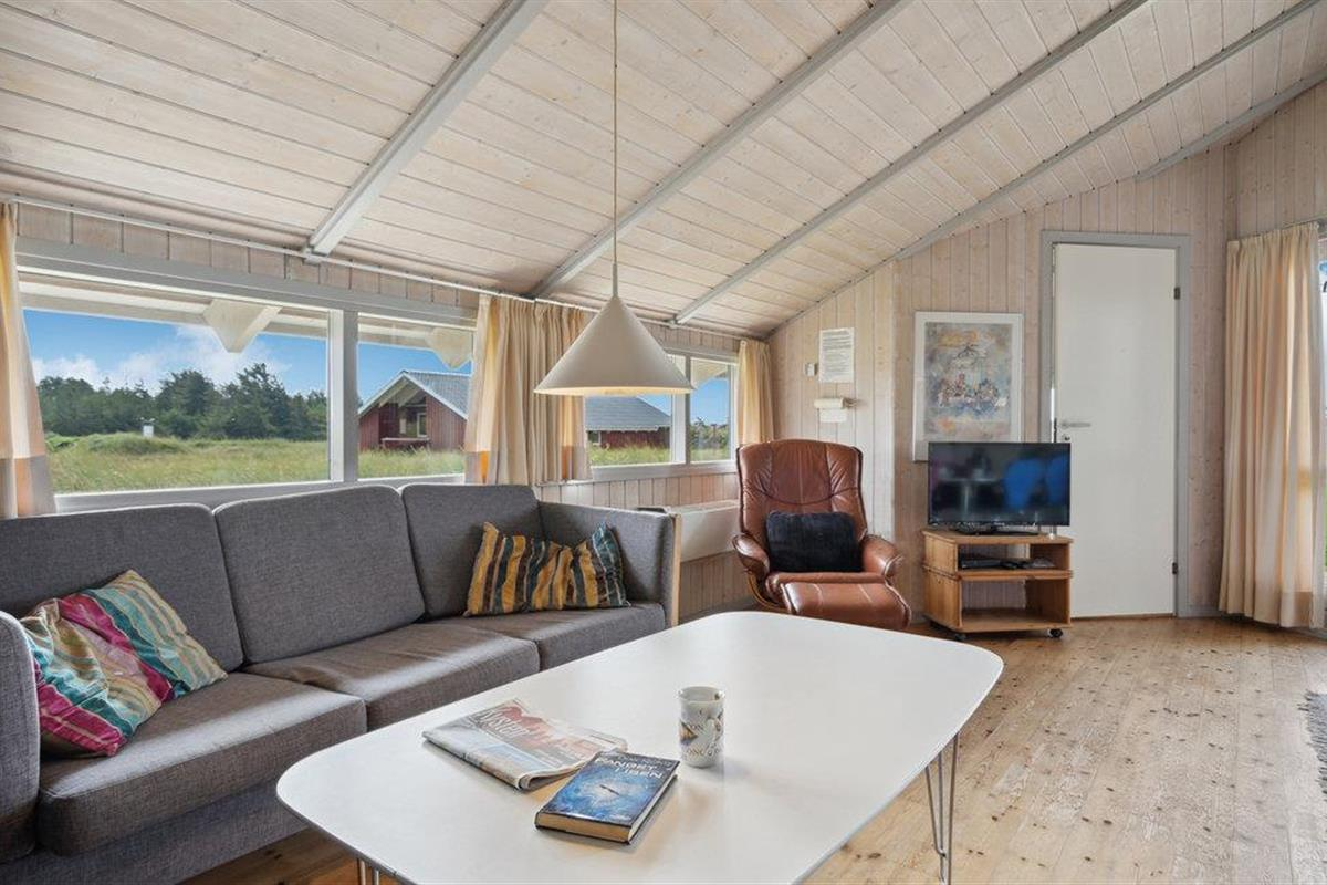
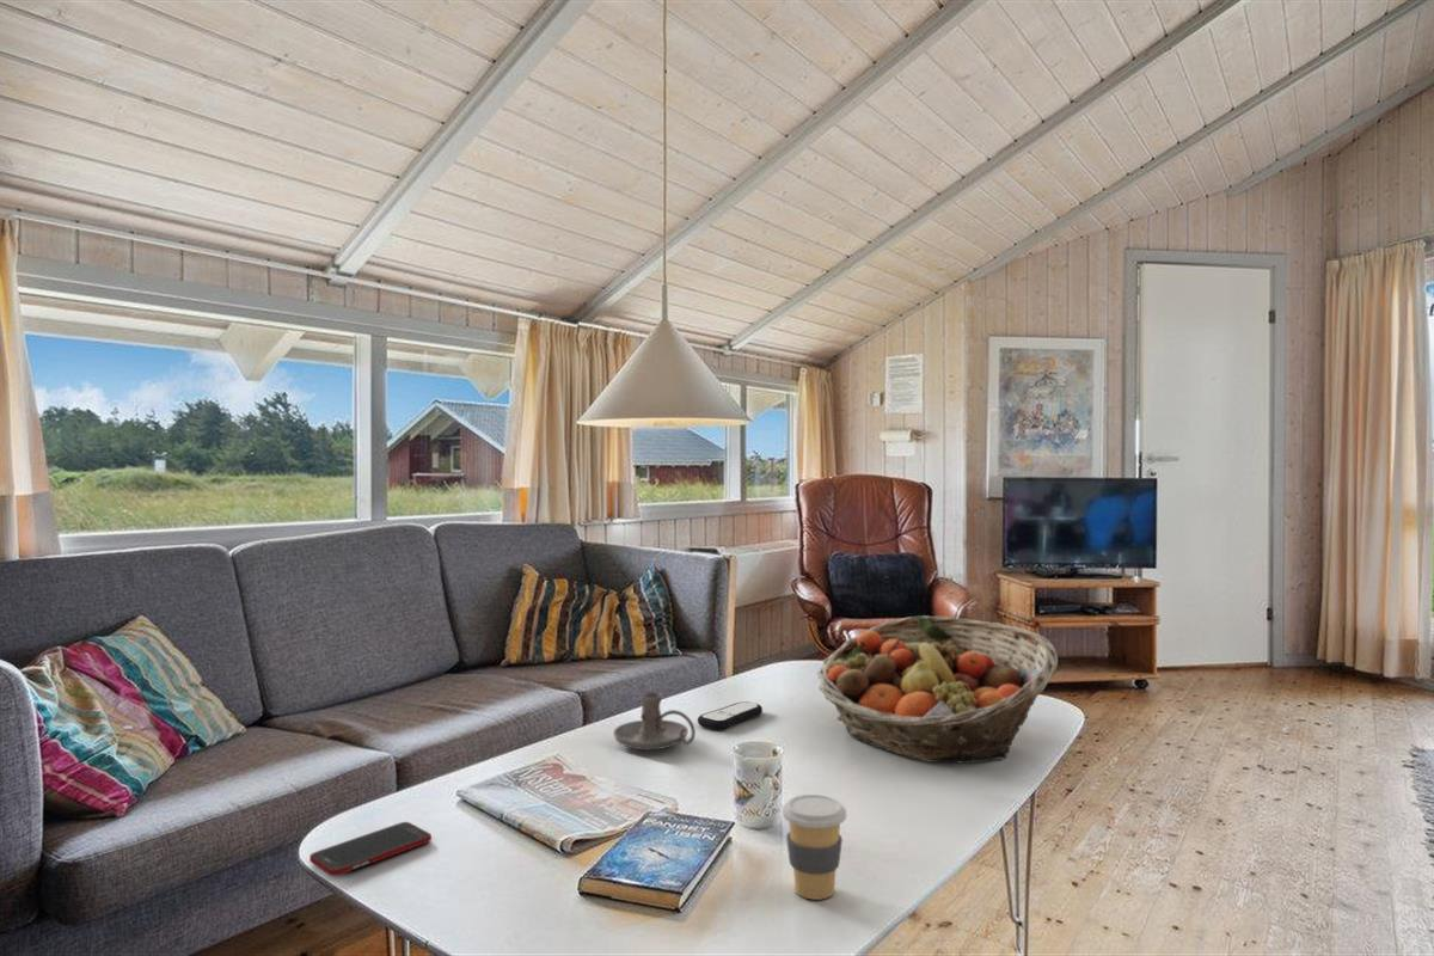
+ fruit basket (931, 682)
+ remote control (731, 715)
+ cell phone (372, 847)
+ coffee cup (814, 847)
+ candle holder (657, 721)
